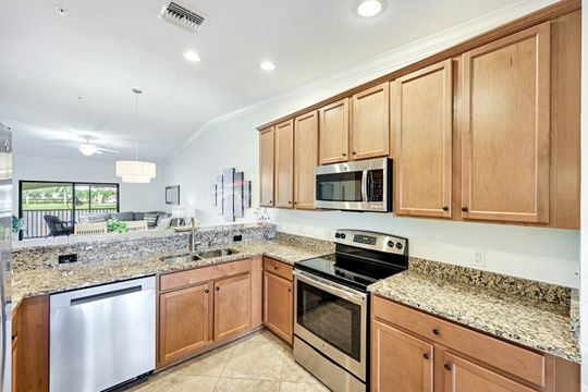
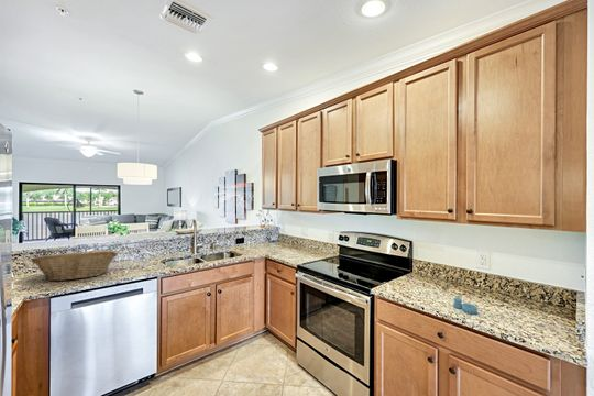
+ fruit basket (77, 262)
+ salt and pepper shaker set (464, 304)
